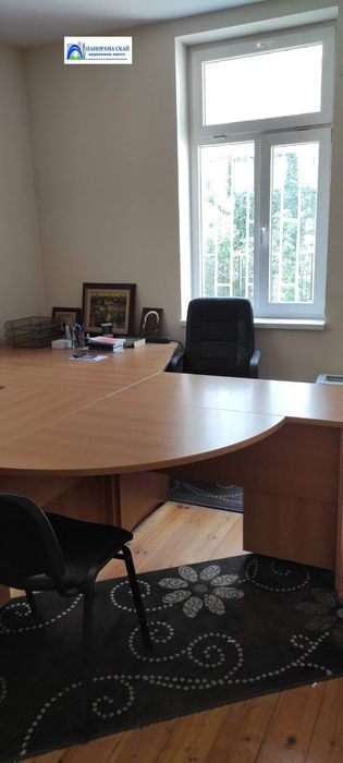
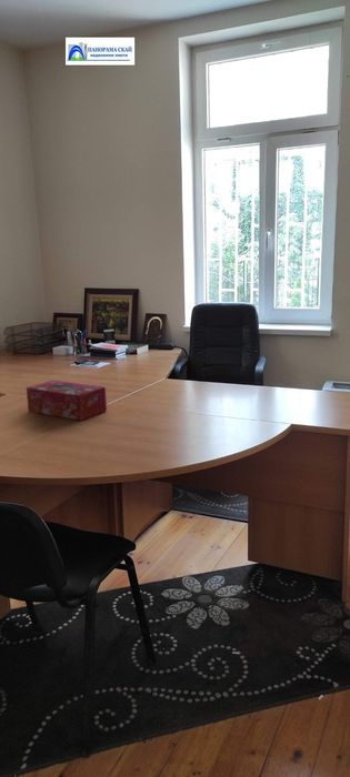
+ tissue box (66, 398)
